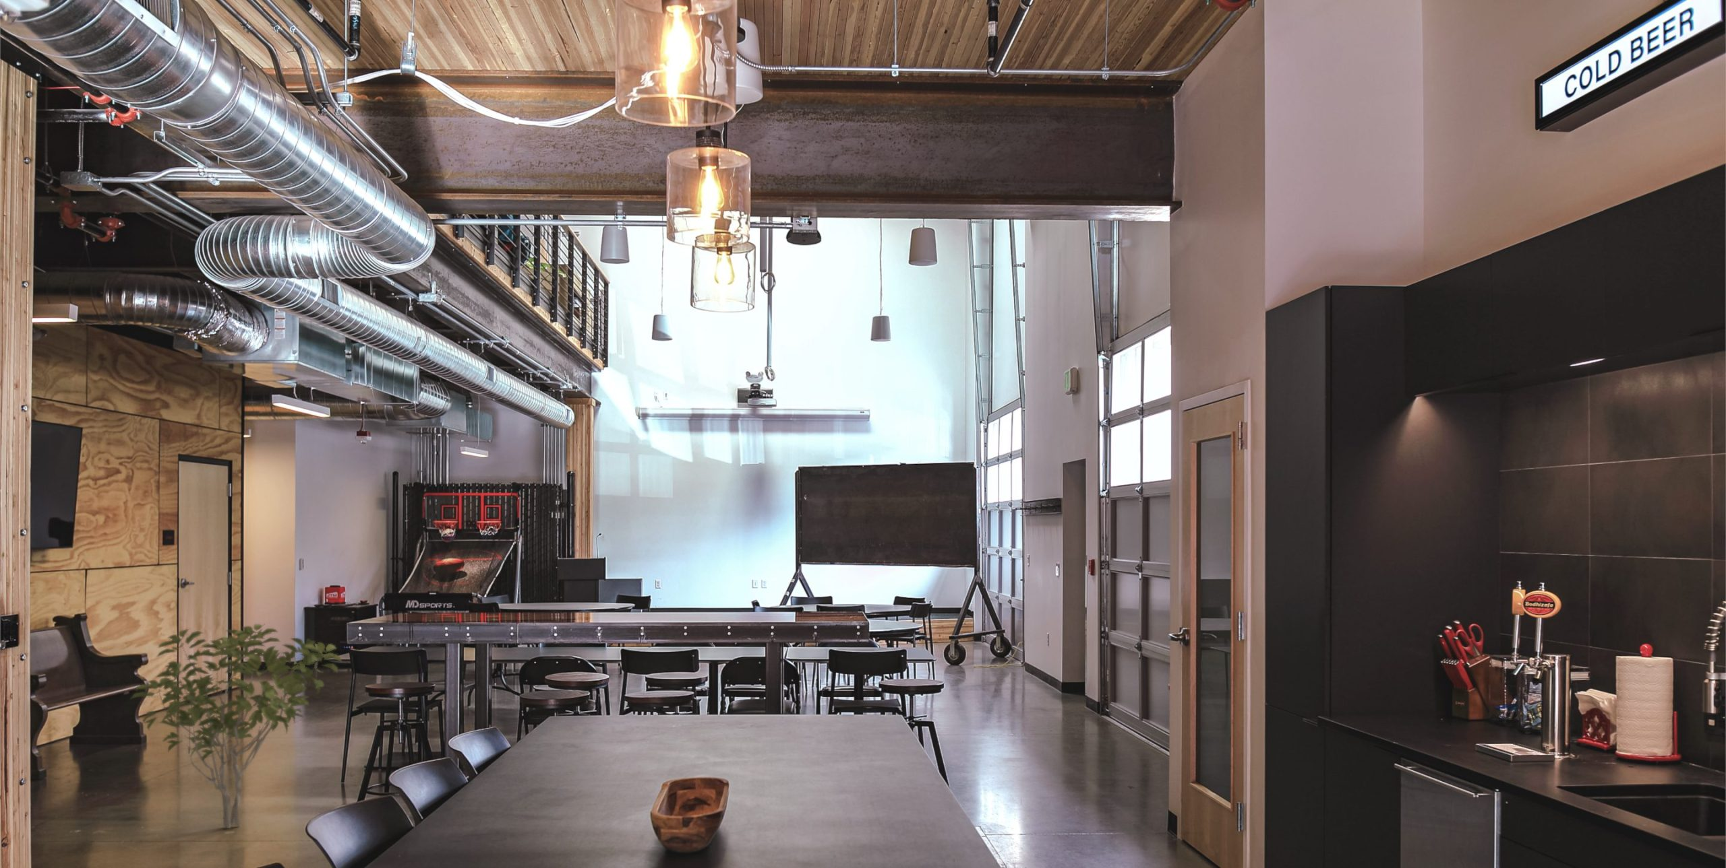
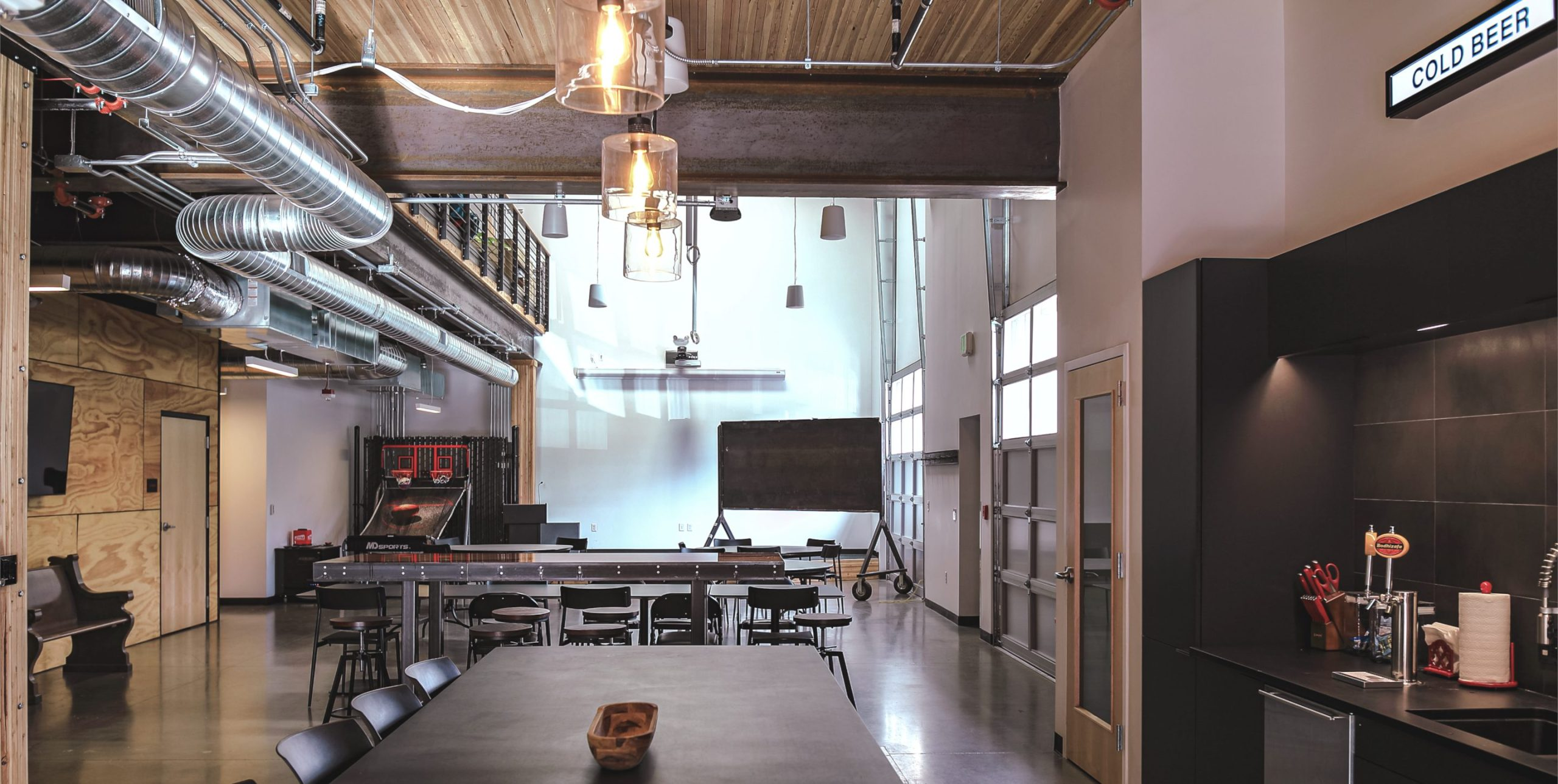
- shrub (238, 725)
